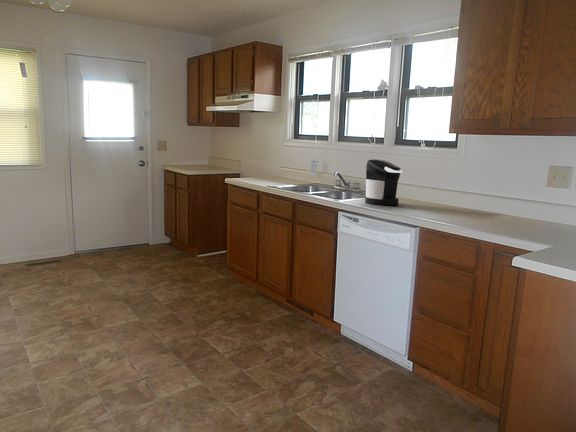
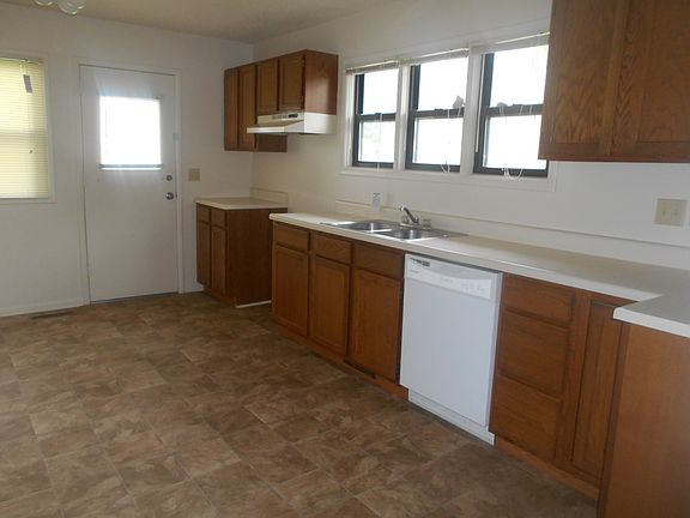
- coffee maker (384, 181)
